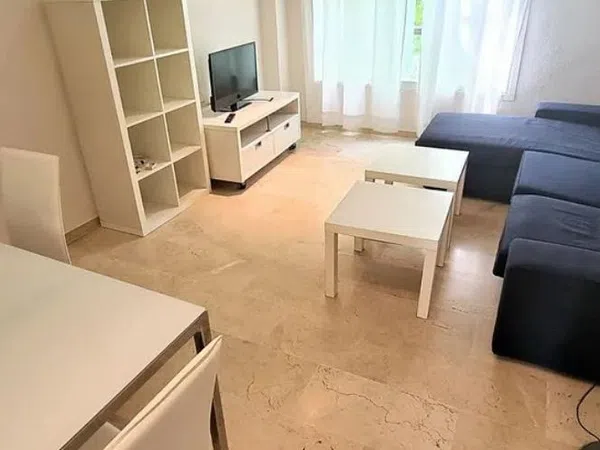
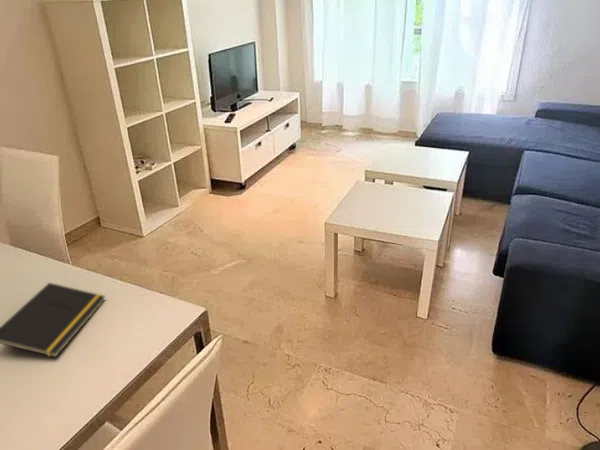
+ notepad (52, 316)
